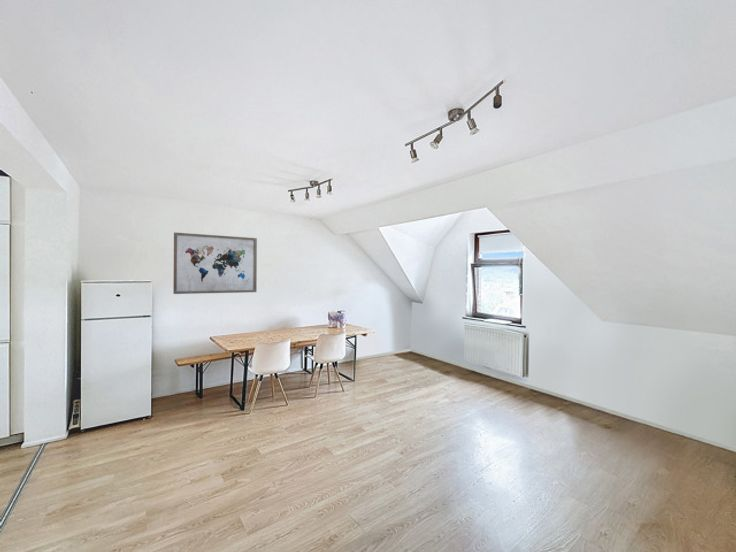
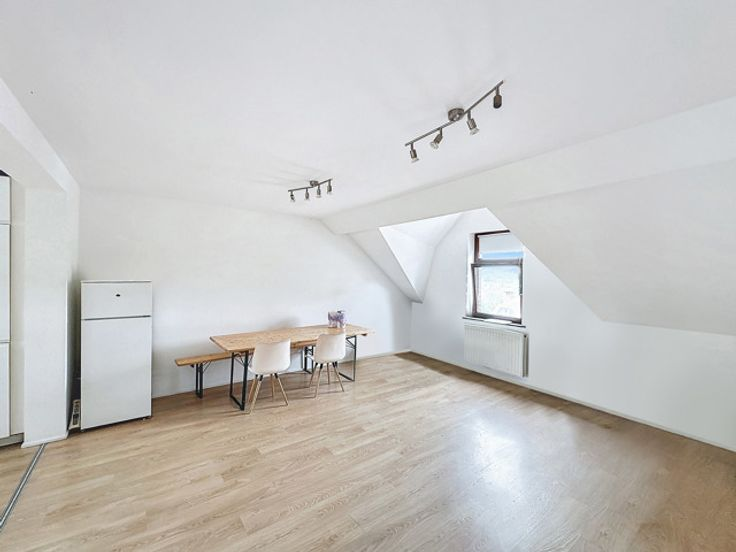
- wall art (217, 264)
